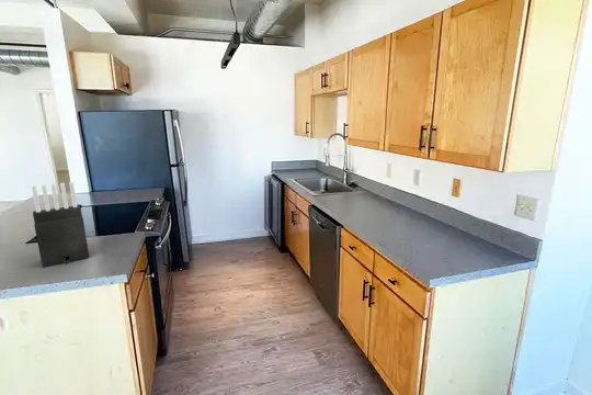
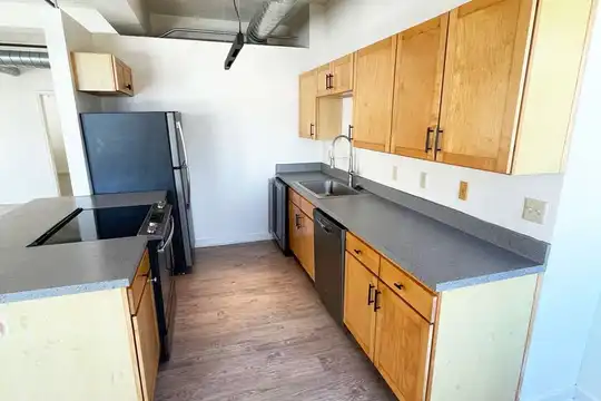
- knife block (59, 223)
